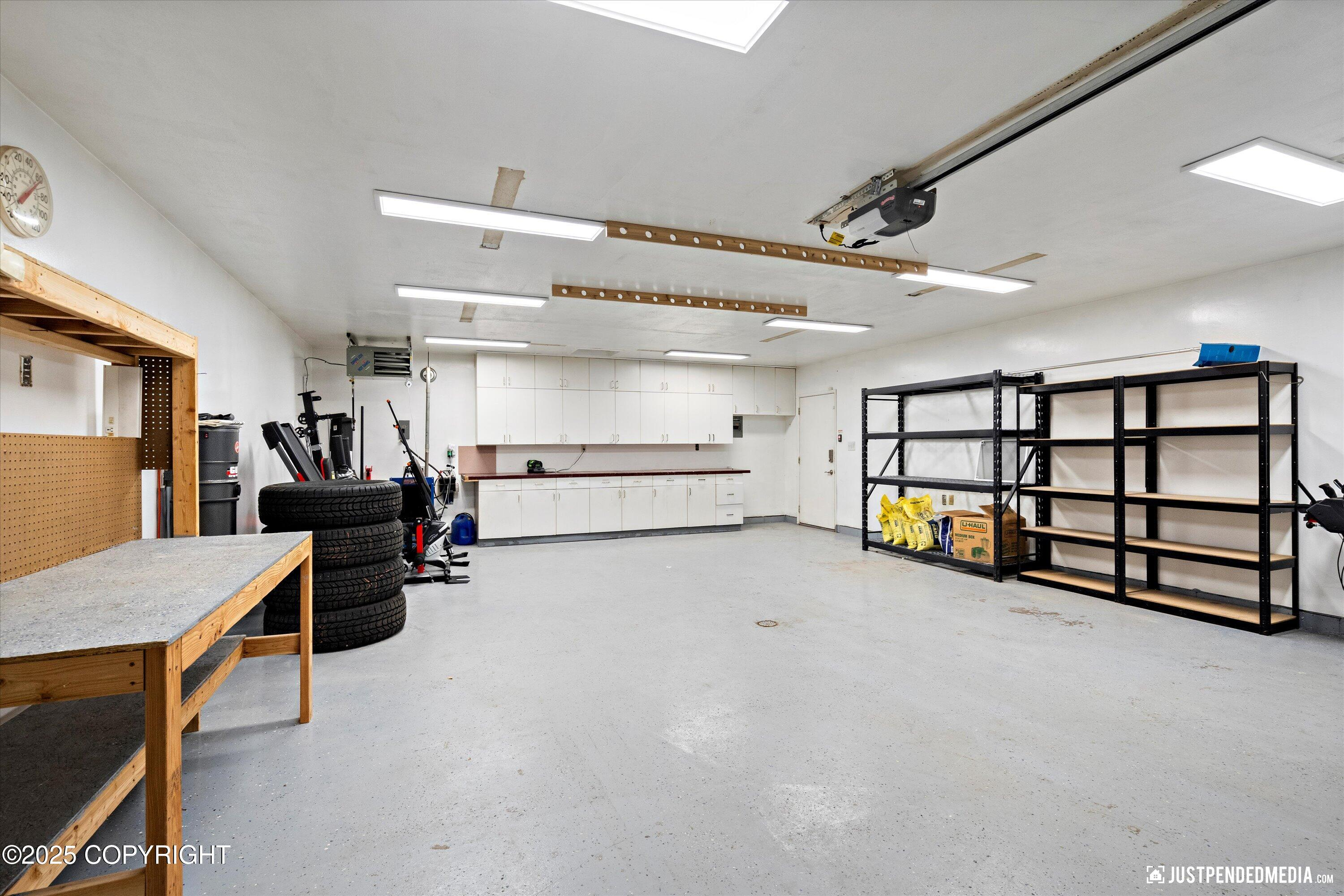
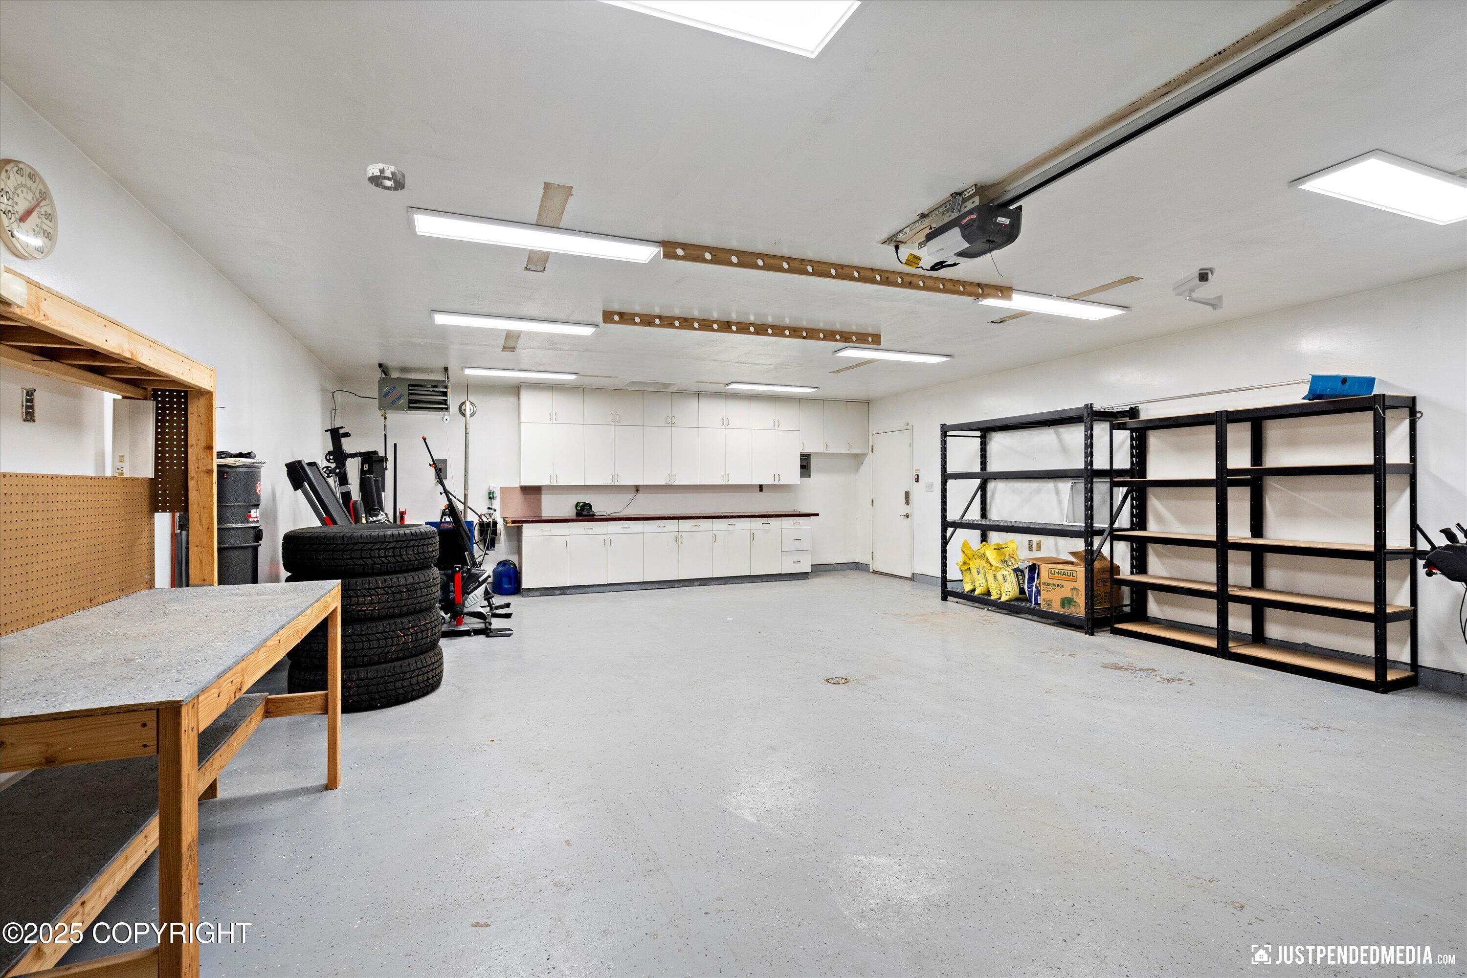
+ smoke detector (386, 177)
+ security camera (1196, 285)
